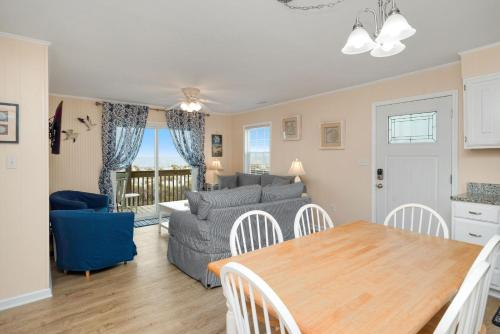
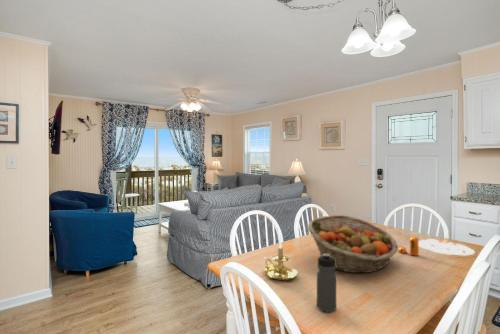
+ water bottle (326, 280)
+ pepper shaker (410, 244)
+ fruit basket (351, 241)
+ candle holder (278, 255)
+ plate (444, 242)
